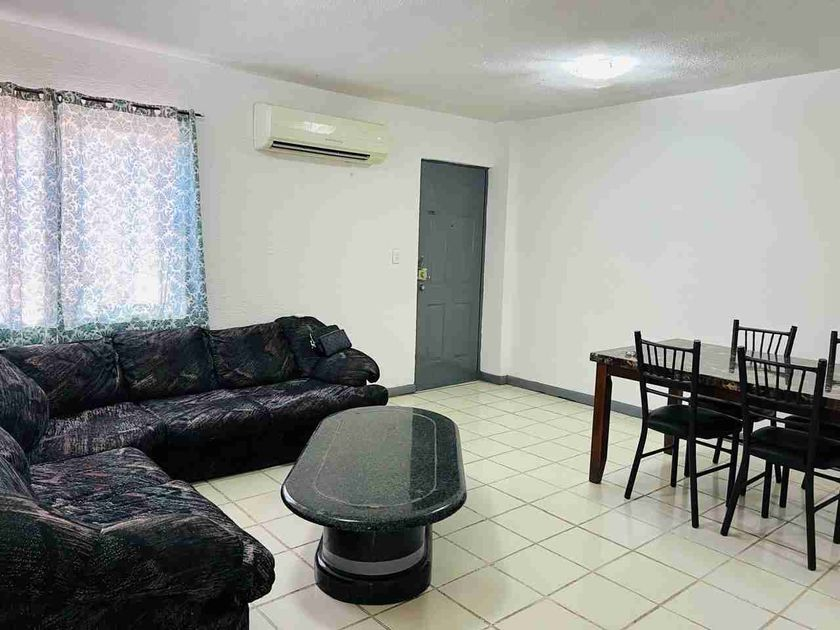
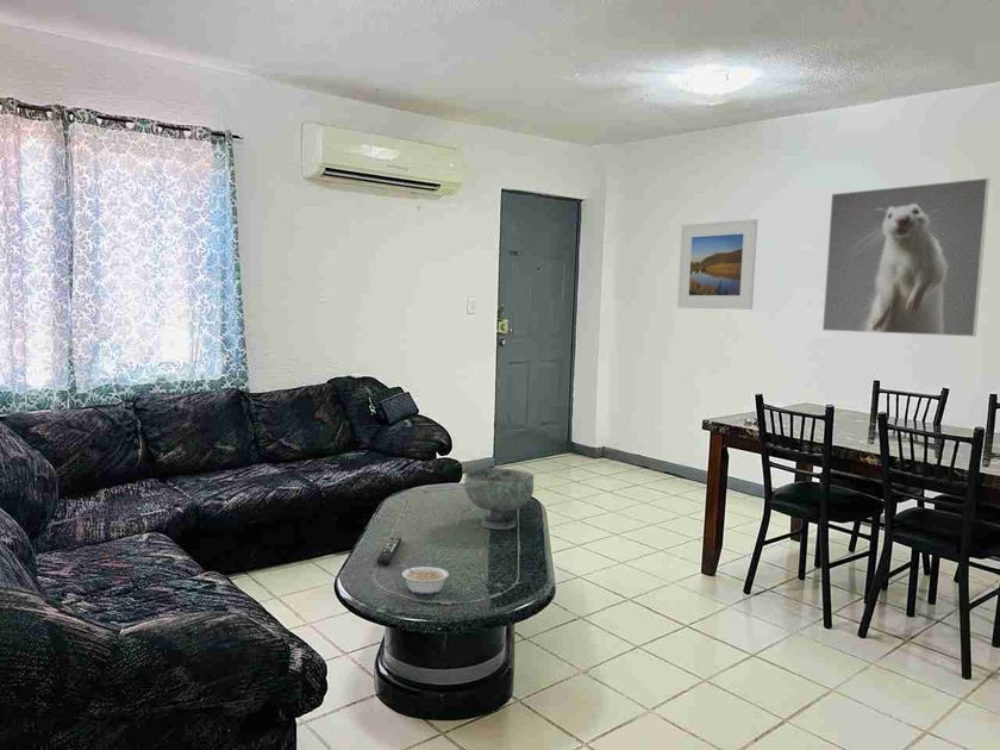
+ decorative bowl (499, 498)
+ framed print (715, 265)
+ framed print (899, 260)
+ legume (423, 580)
+ remote control (389, 549)
